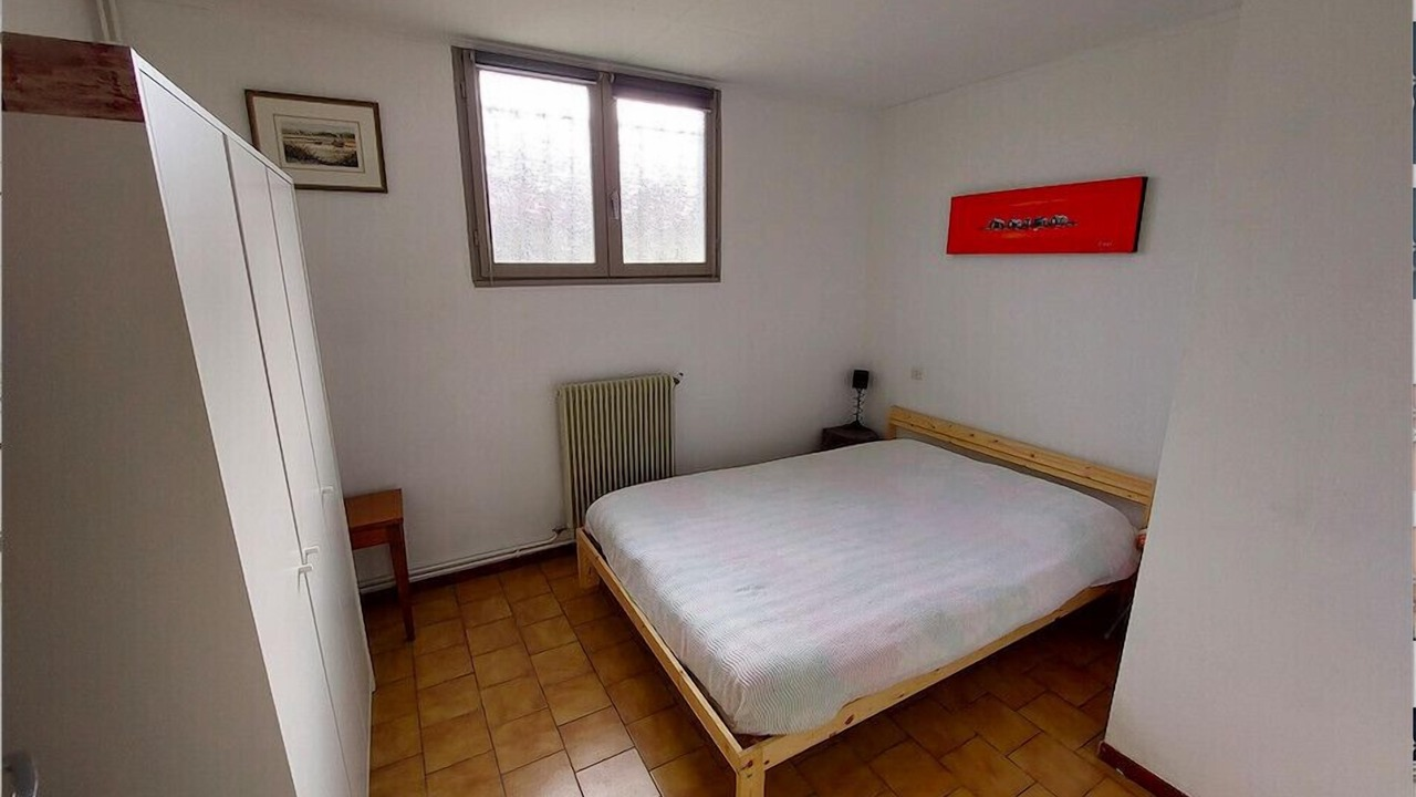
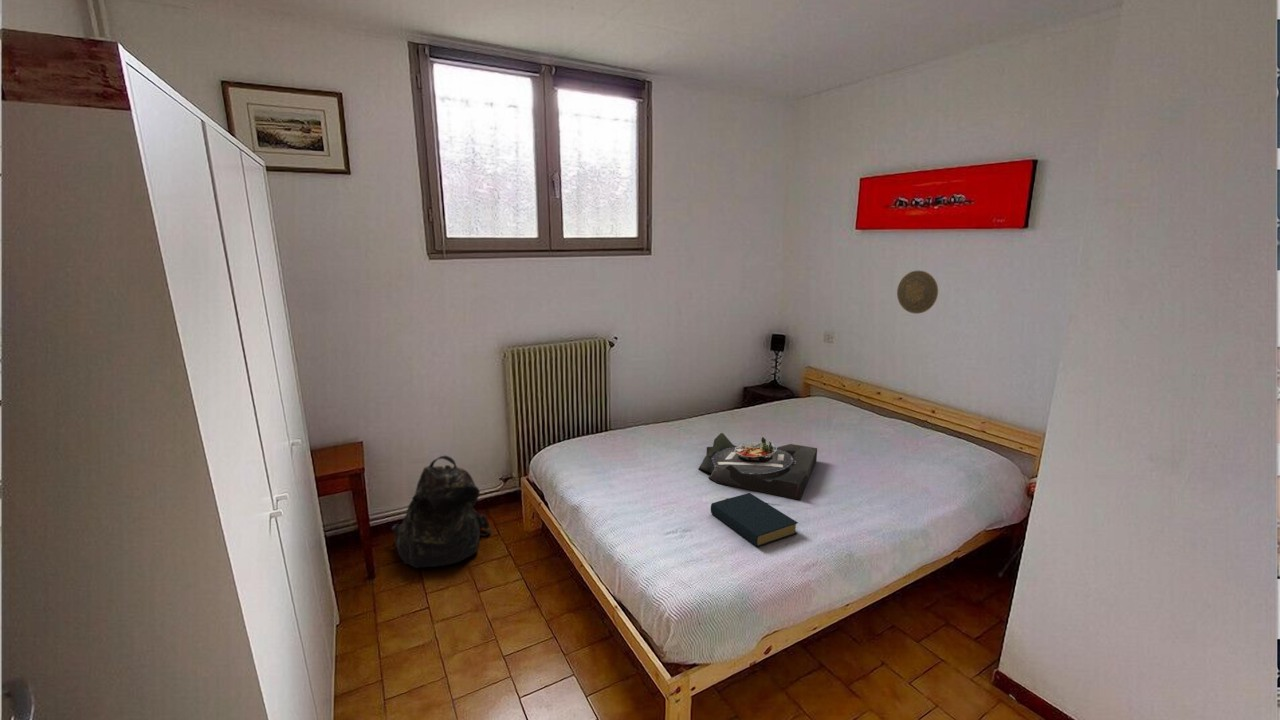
+ hardback book (752, 517)
+ backpack (441, 499)
+ serving tray (756, 453)
+ decorative plate (915, 292)
